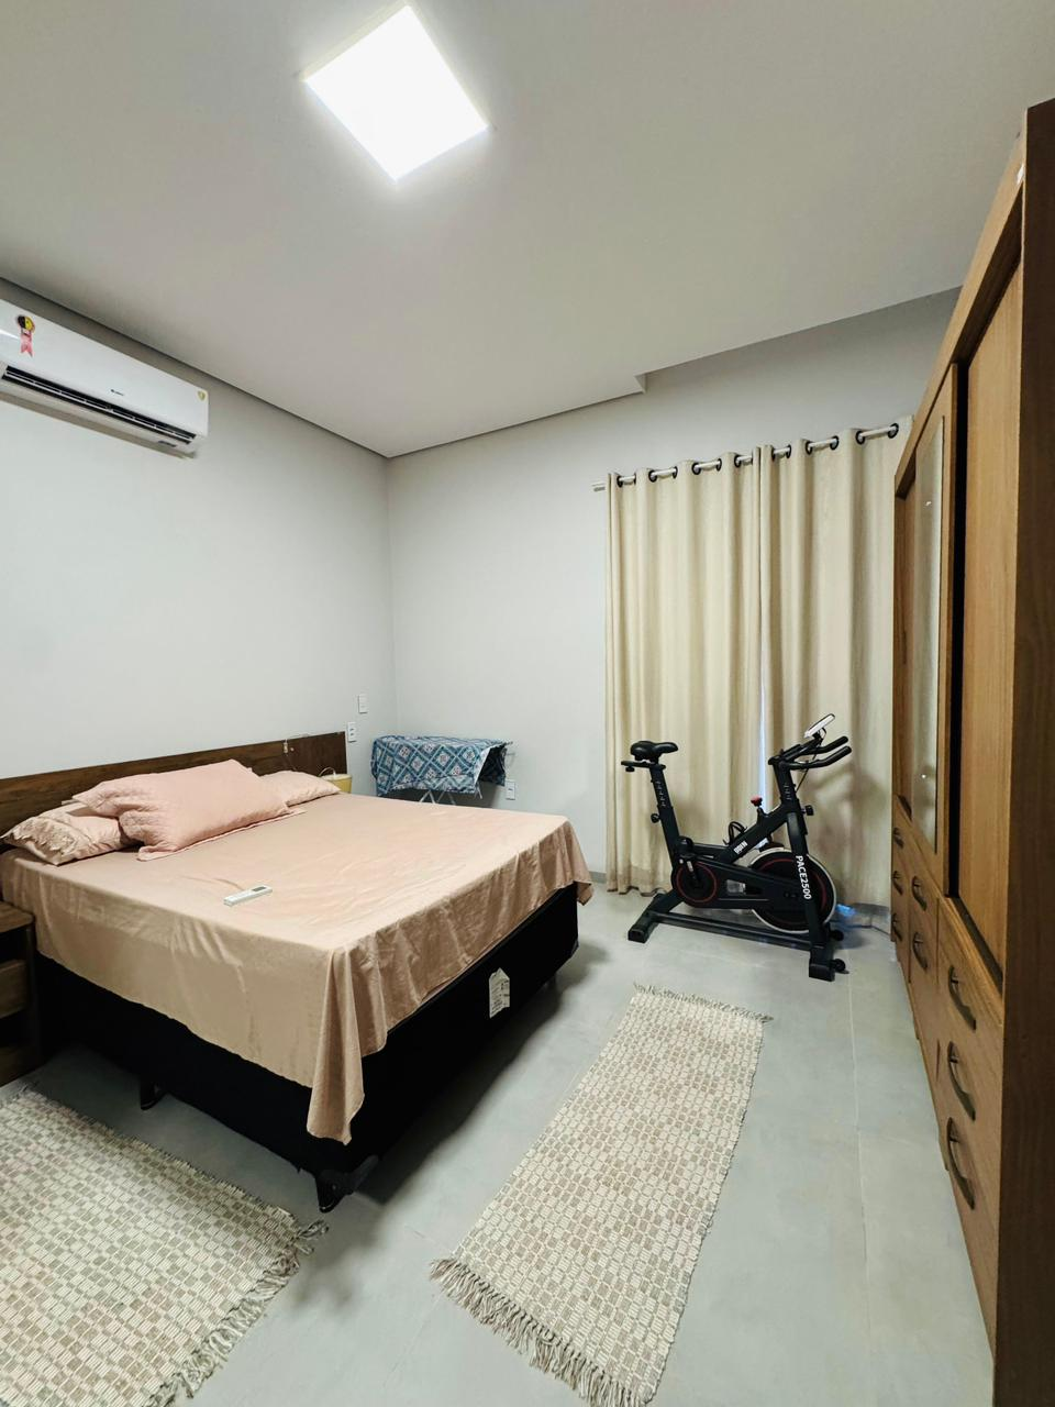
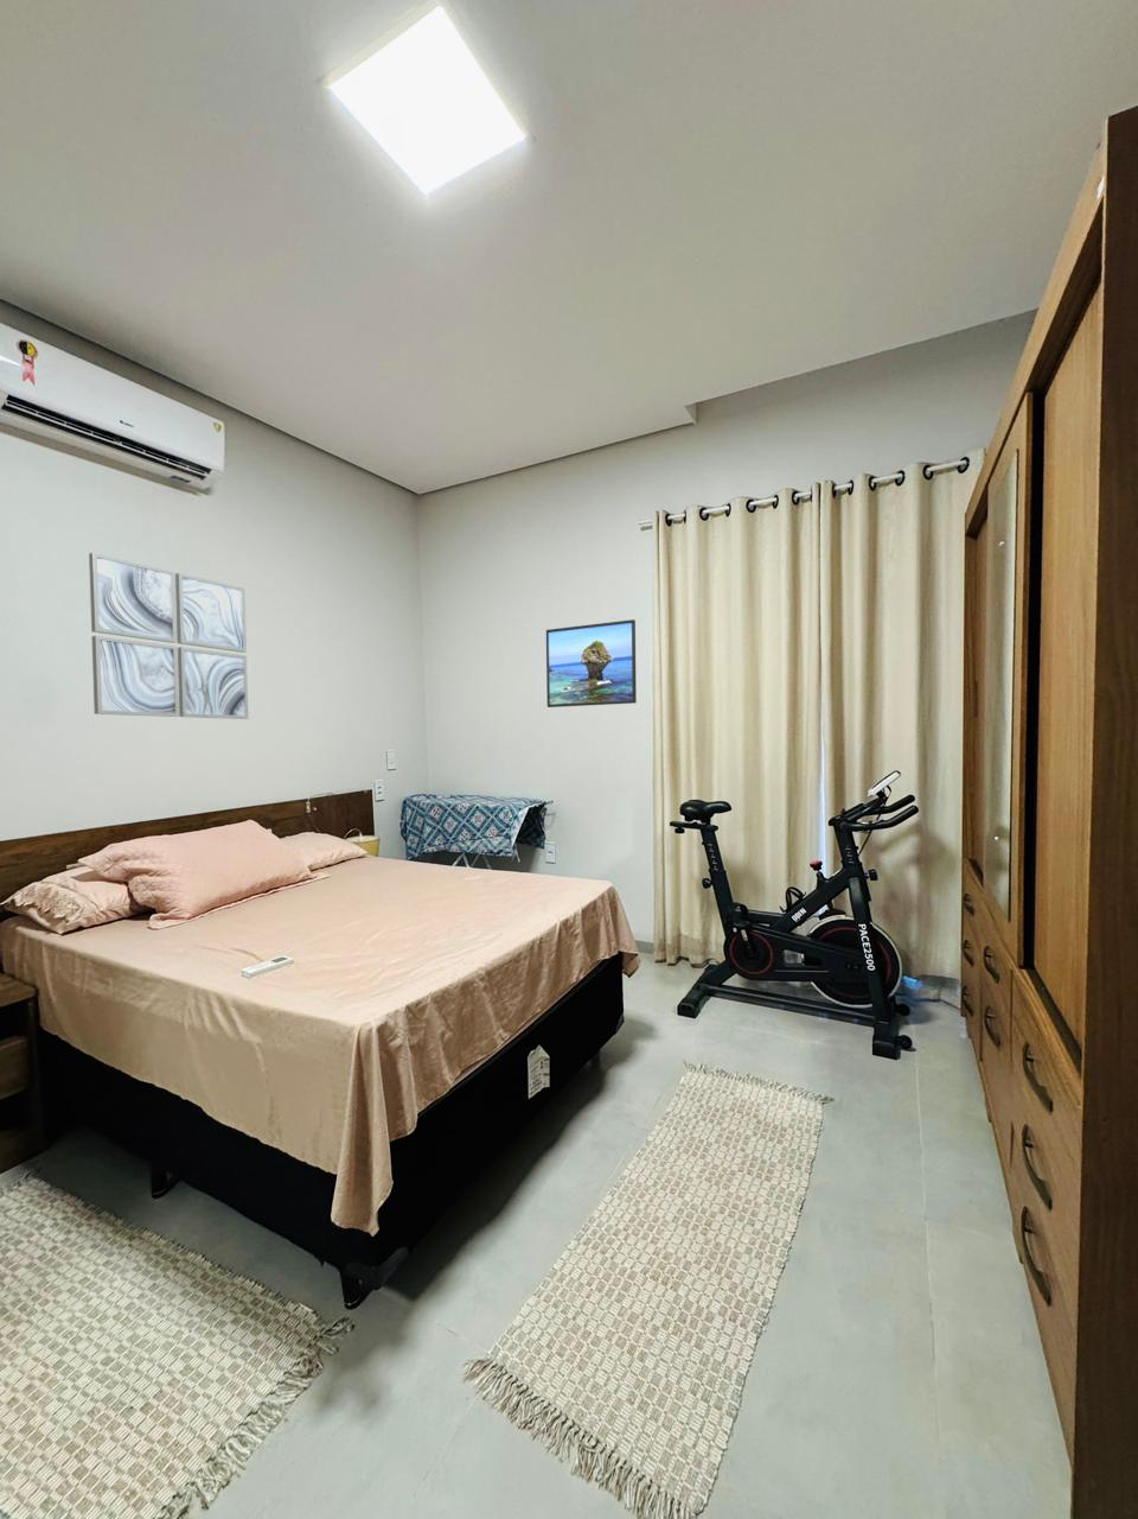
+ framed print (589, 665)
+ wall art (176, 647)
